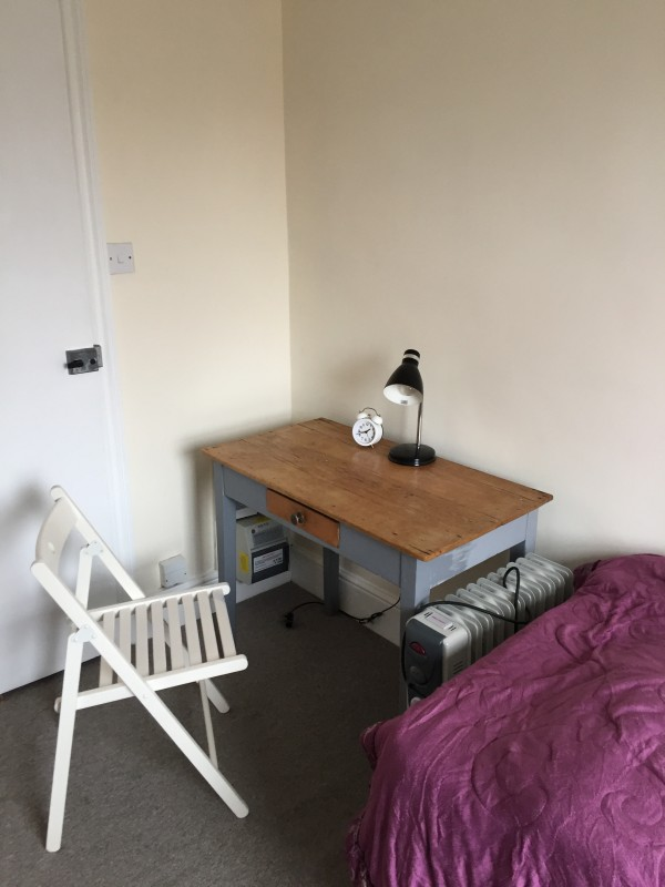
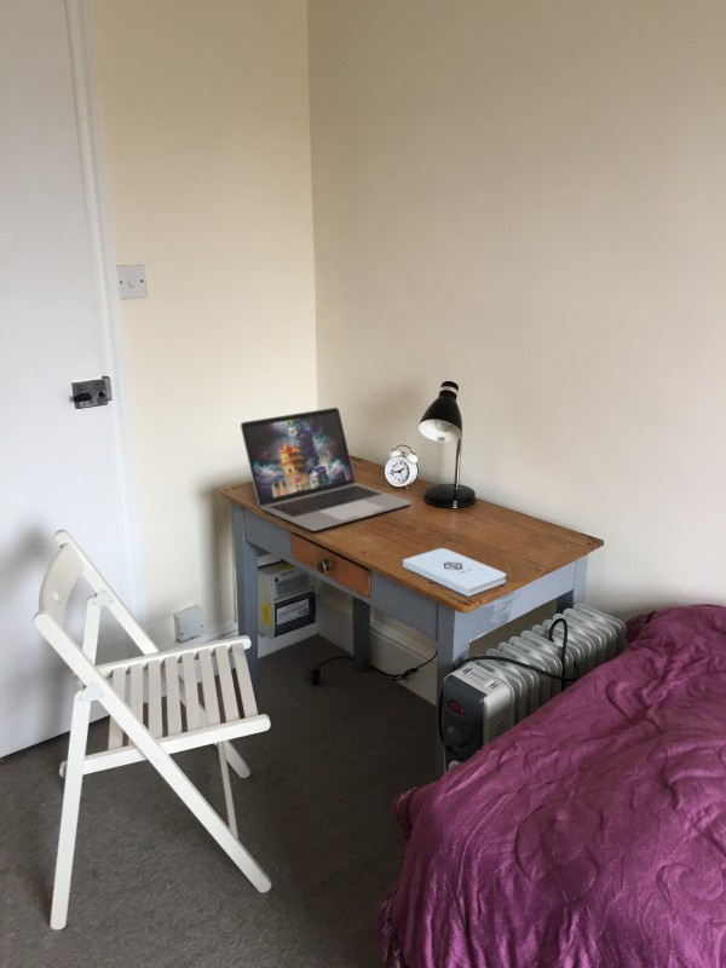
+ notepad (454, 570)
+ laptop (327, 463)
